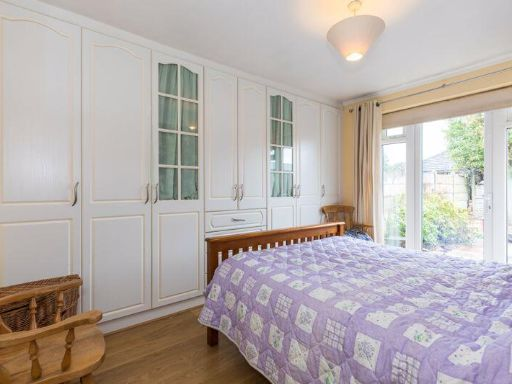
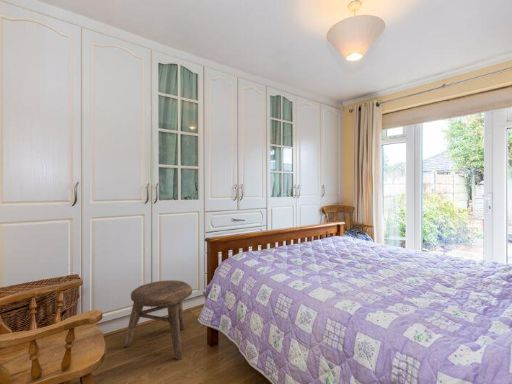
+ stool (164, 317)
